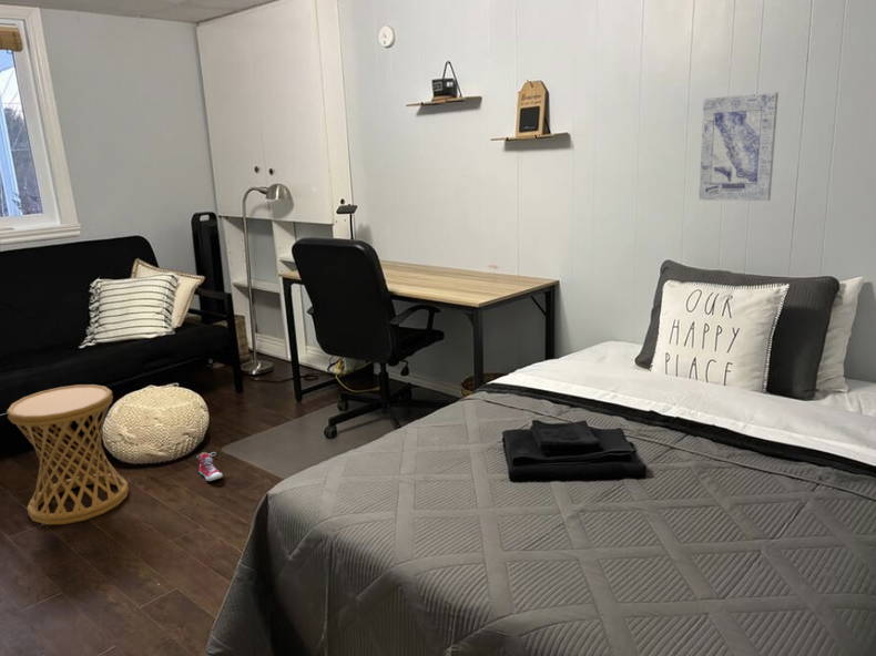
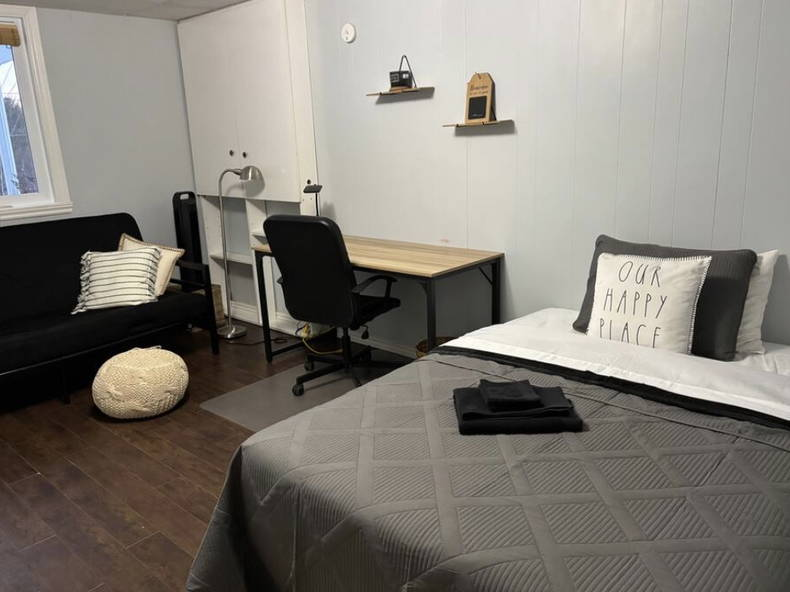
- wall art (736, 148)
- side table (70, 452)
- sneaker (211, 465)
